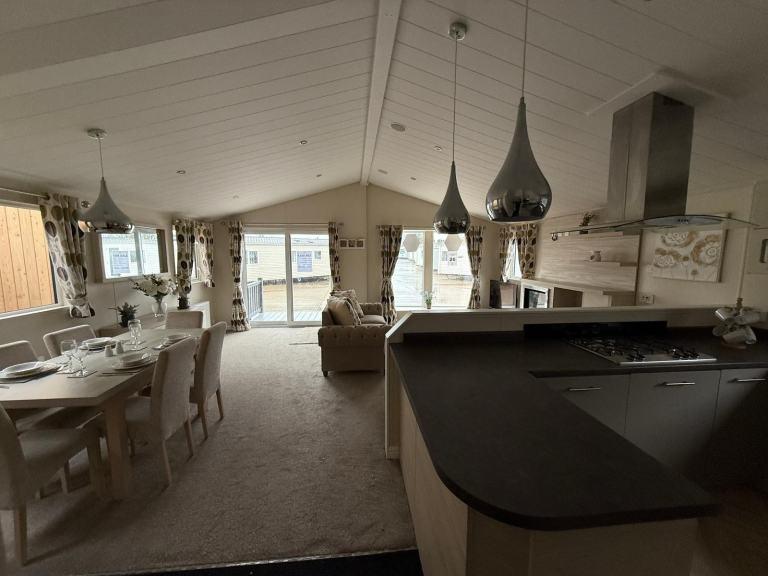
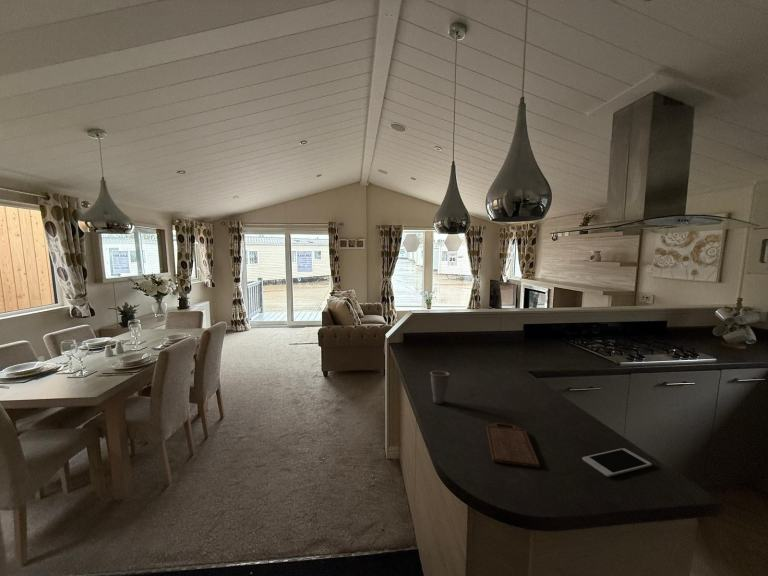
+ cutting board (509, 441)
+ cell phone (616, 461)
+ cup (439, 386)
